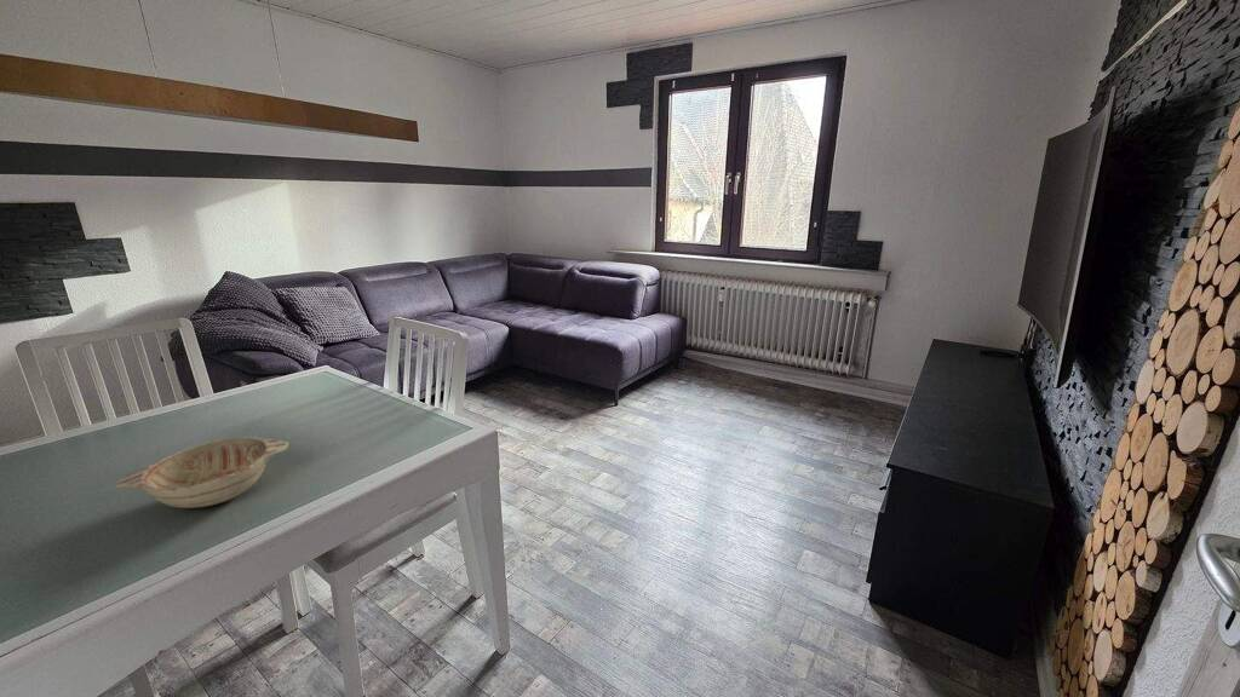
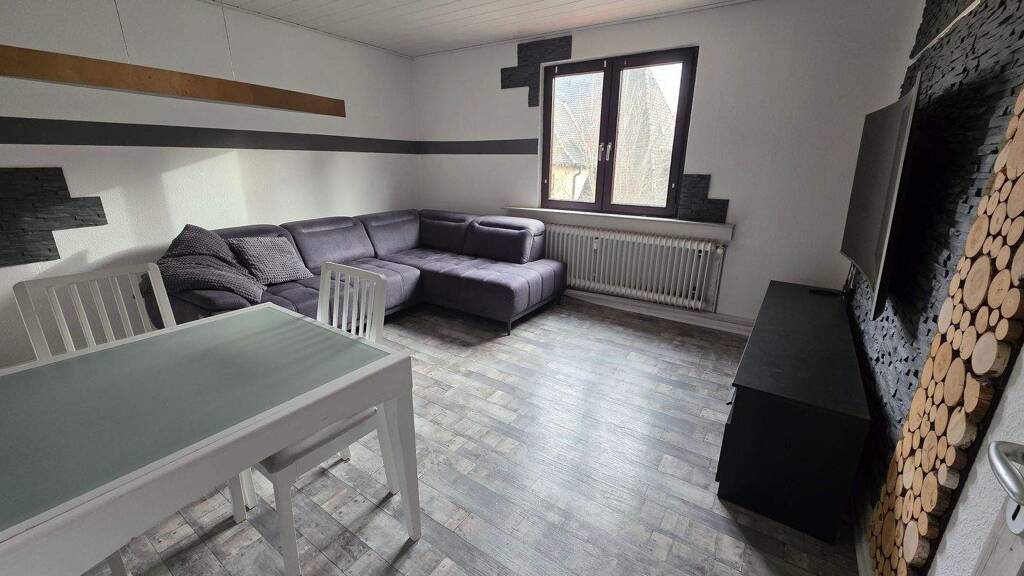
- decorative bowl (211, 477)
